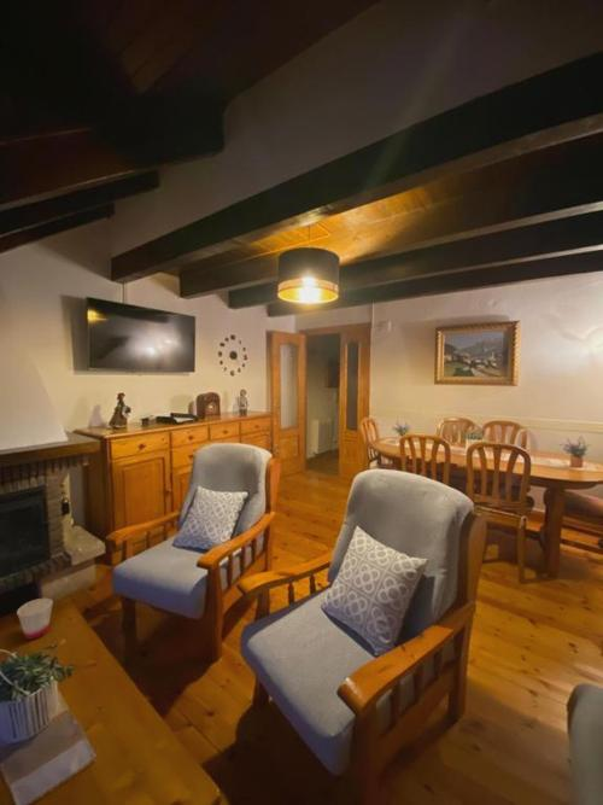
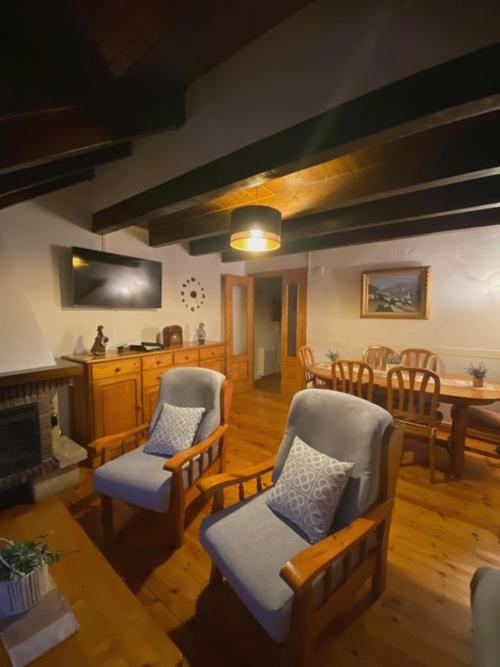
- cup (35, 619)
